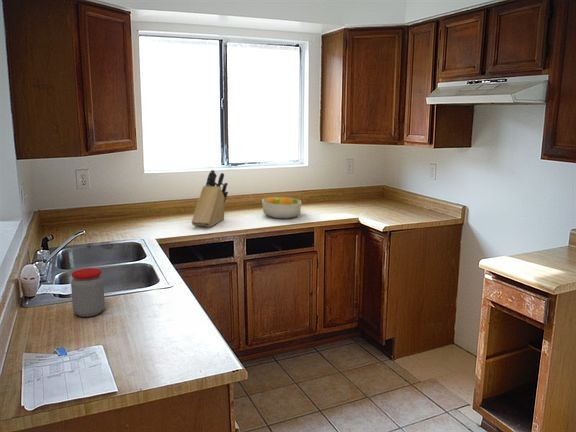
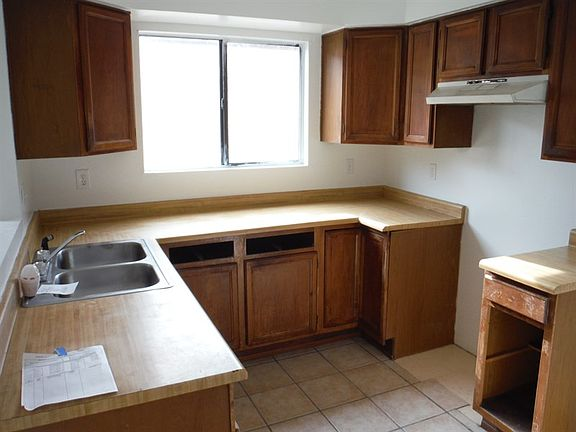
- fruit bowl (281, 204)
- jar (87, 292)
- knife block (210, 196)
